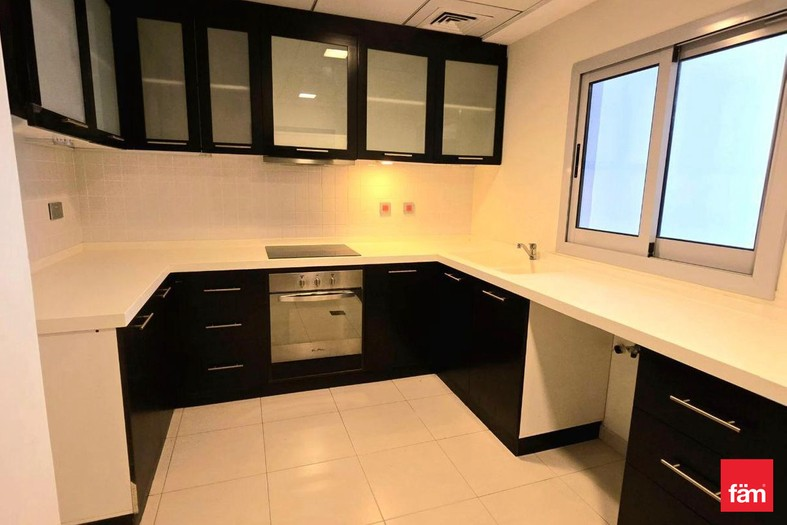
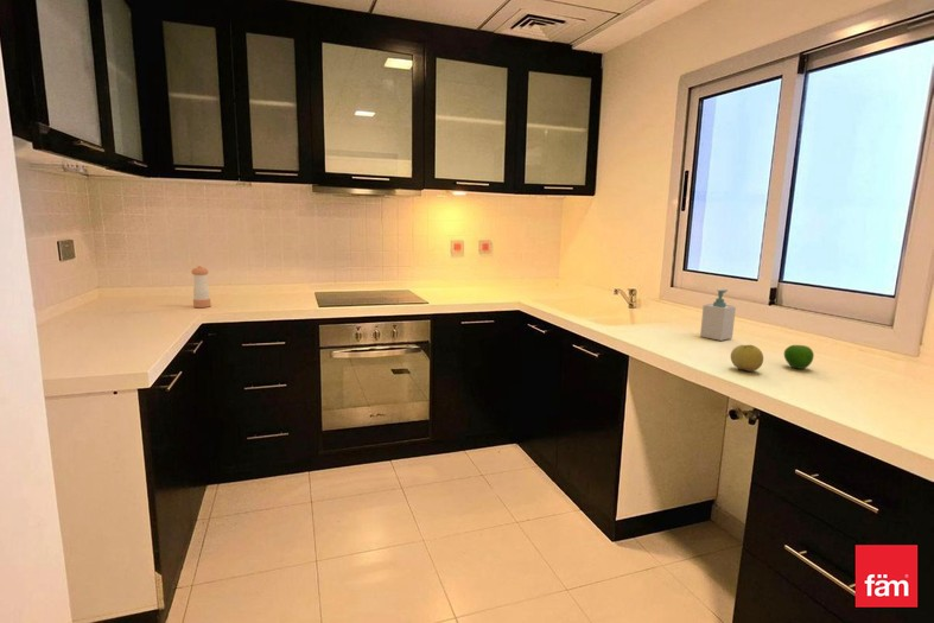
+ pepper shaker (201, 286)
+ soap bottle (718, 313)
+ apple (798, 356)
+ apple (746, 357)
